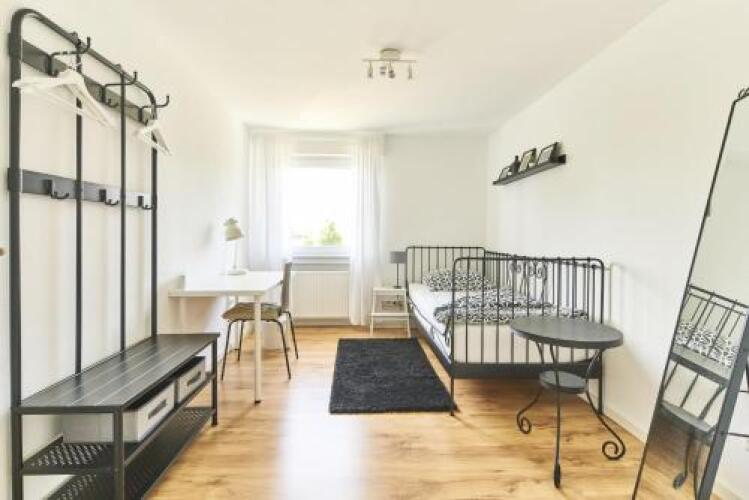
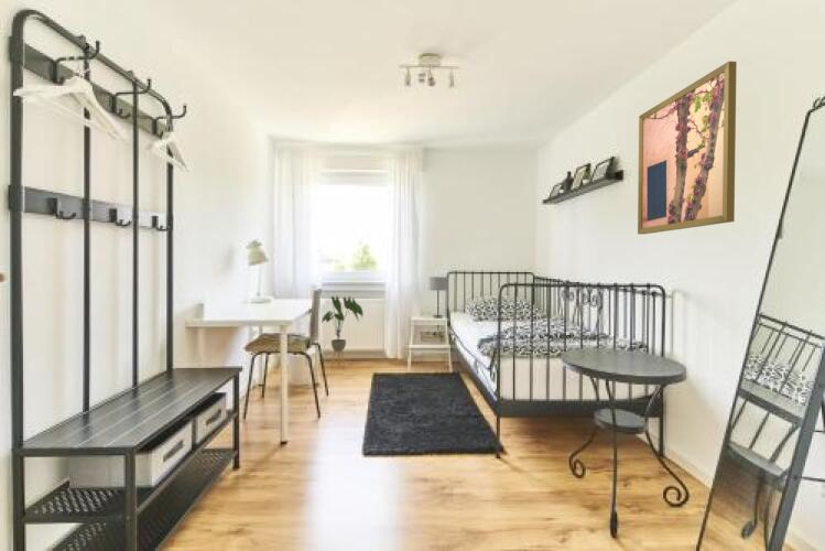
+ wall art (679, 161)
+ house plant (340, 331)
